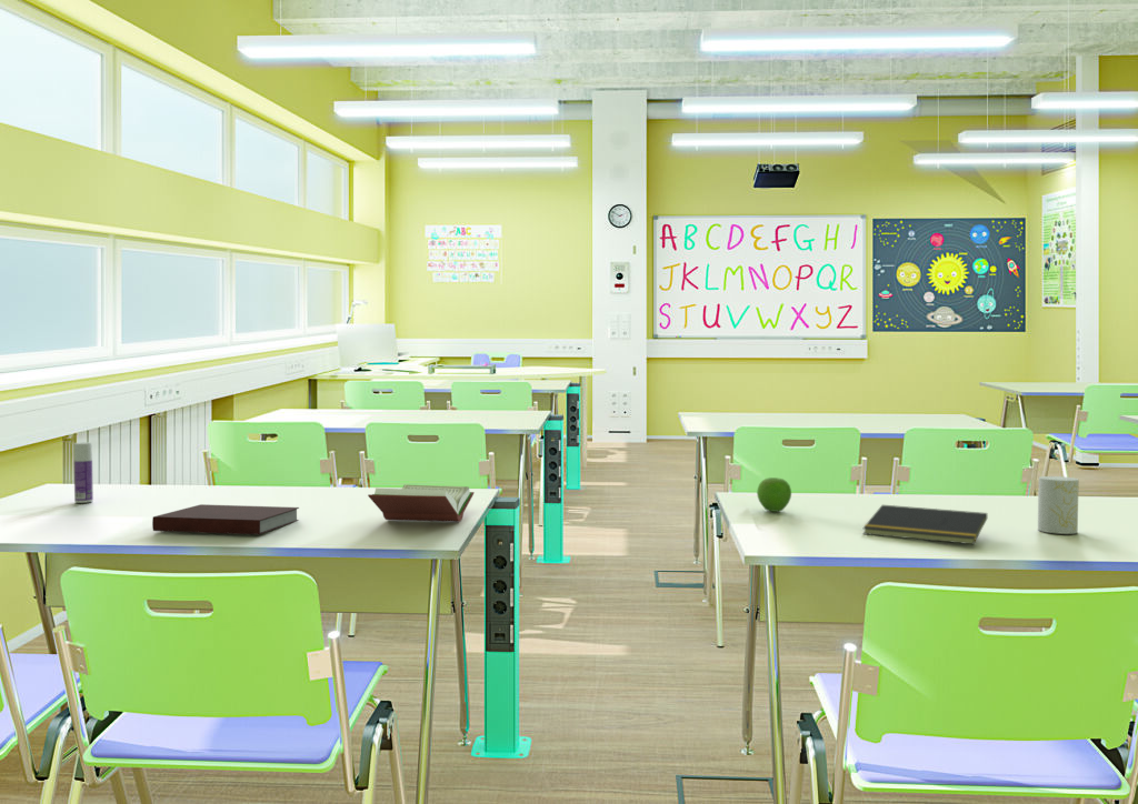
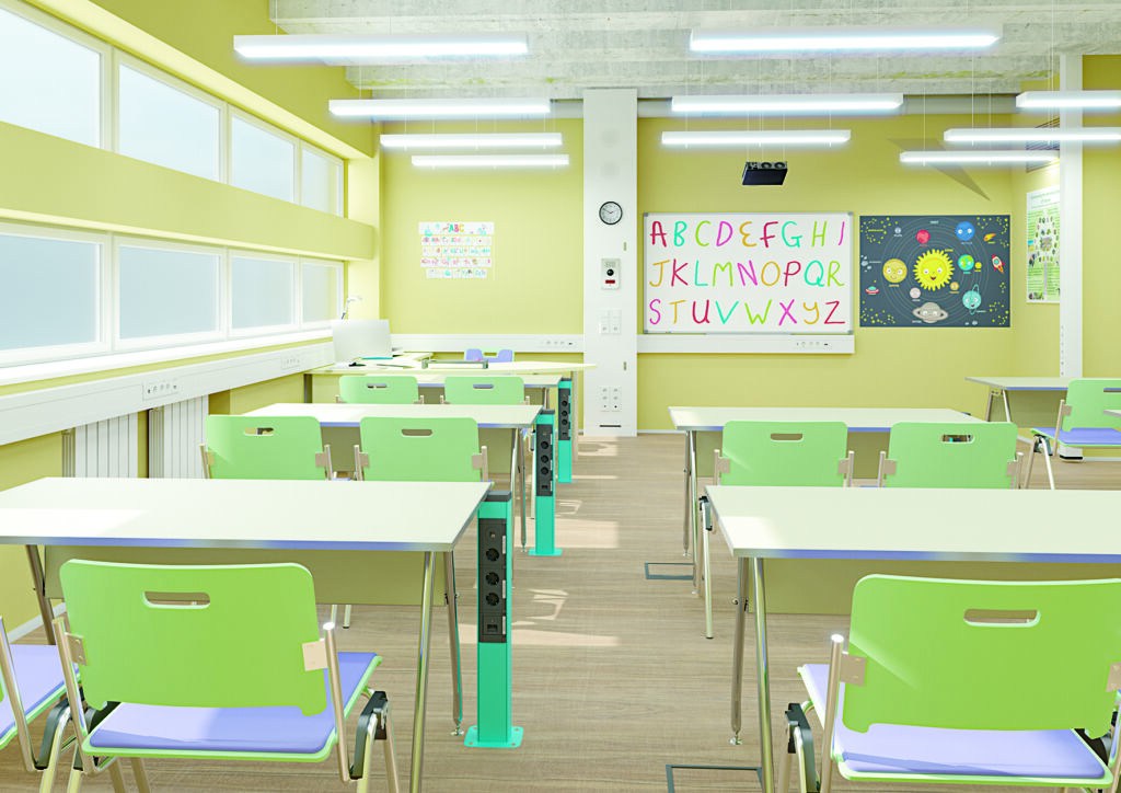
- notepad (925, 523)
- book (423, 501)
- cup (1058, 504)
- notebook (228, 519)
- fruit (773, 494)
- bottle (83, 472)
